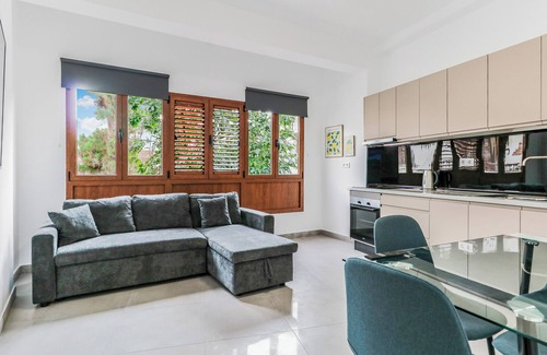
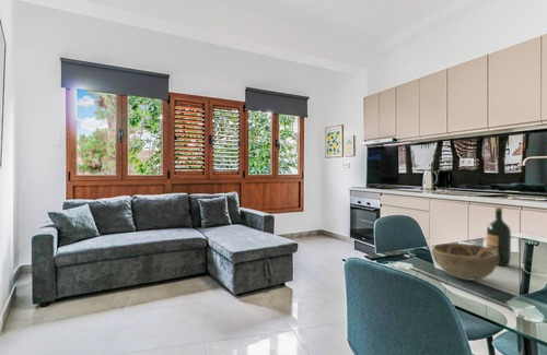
+ wine bottle (498, 235)
+ decorative bowl (463, 262)
